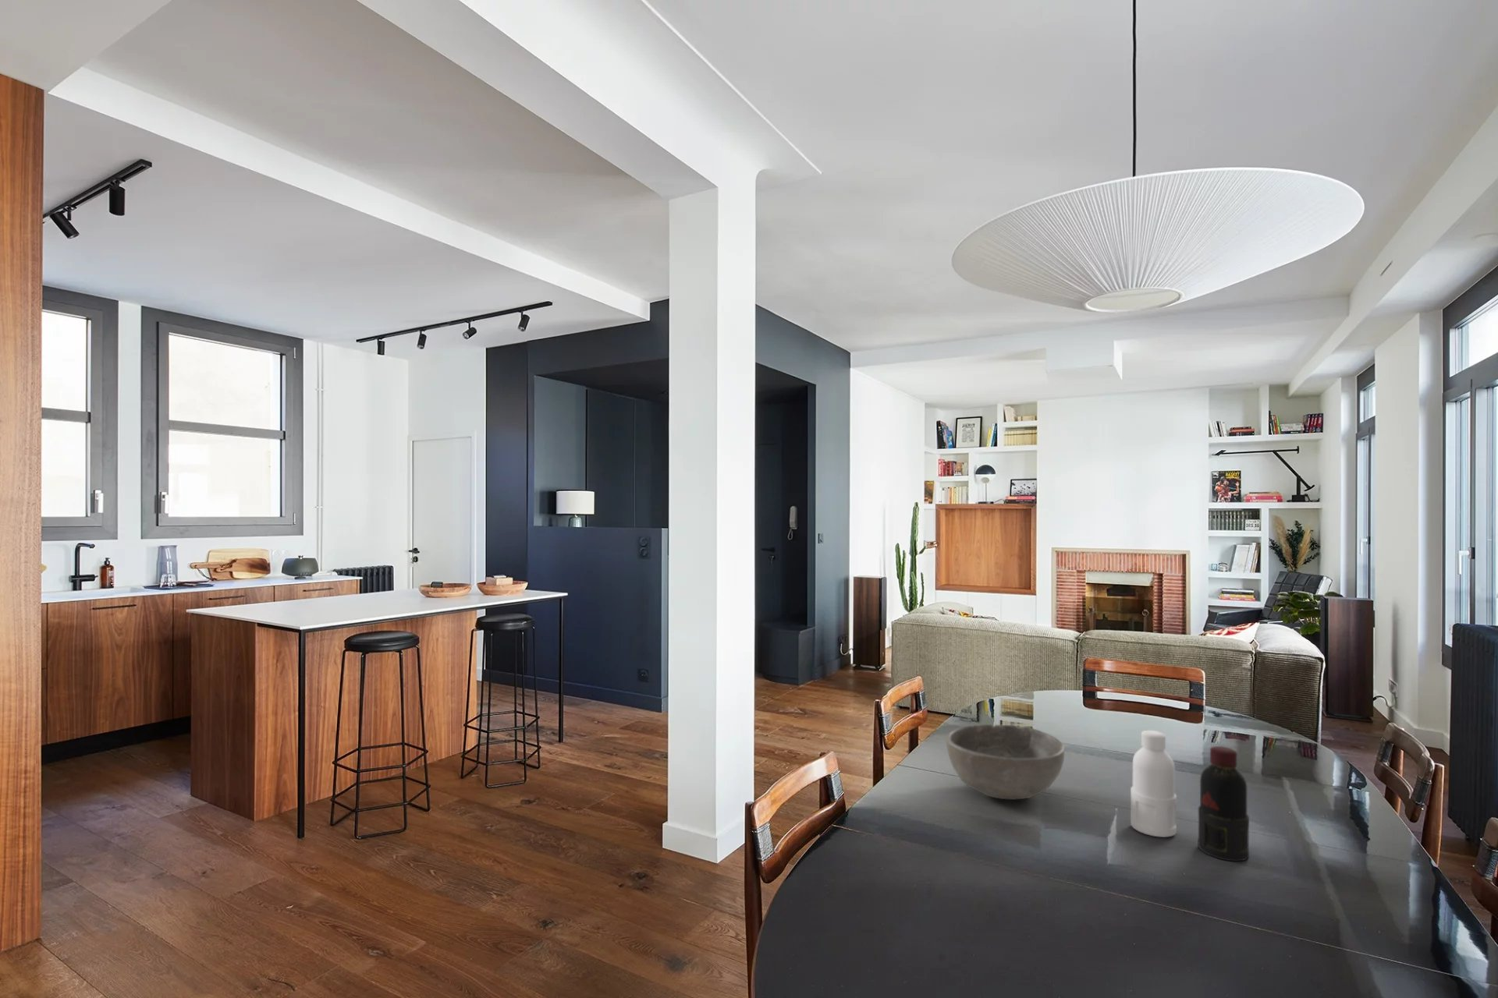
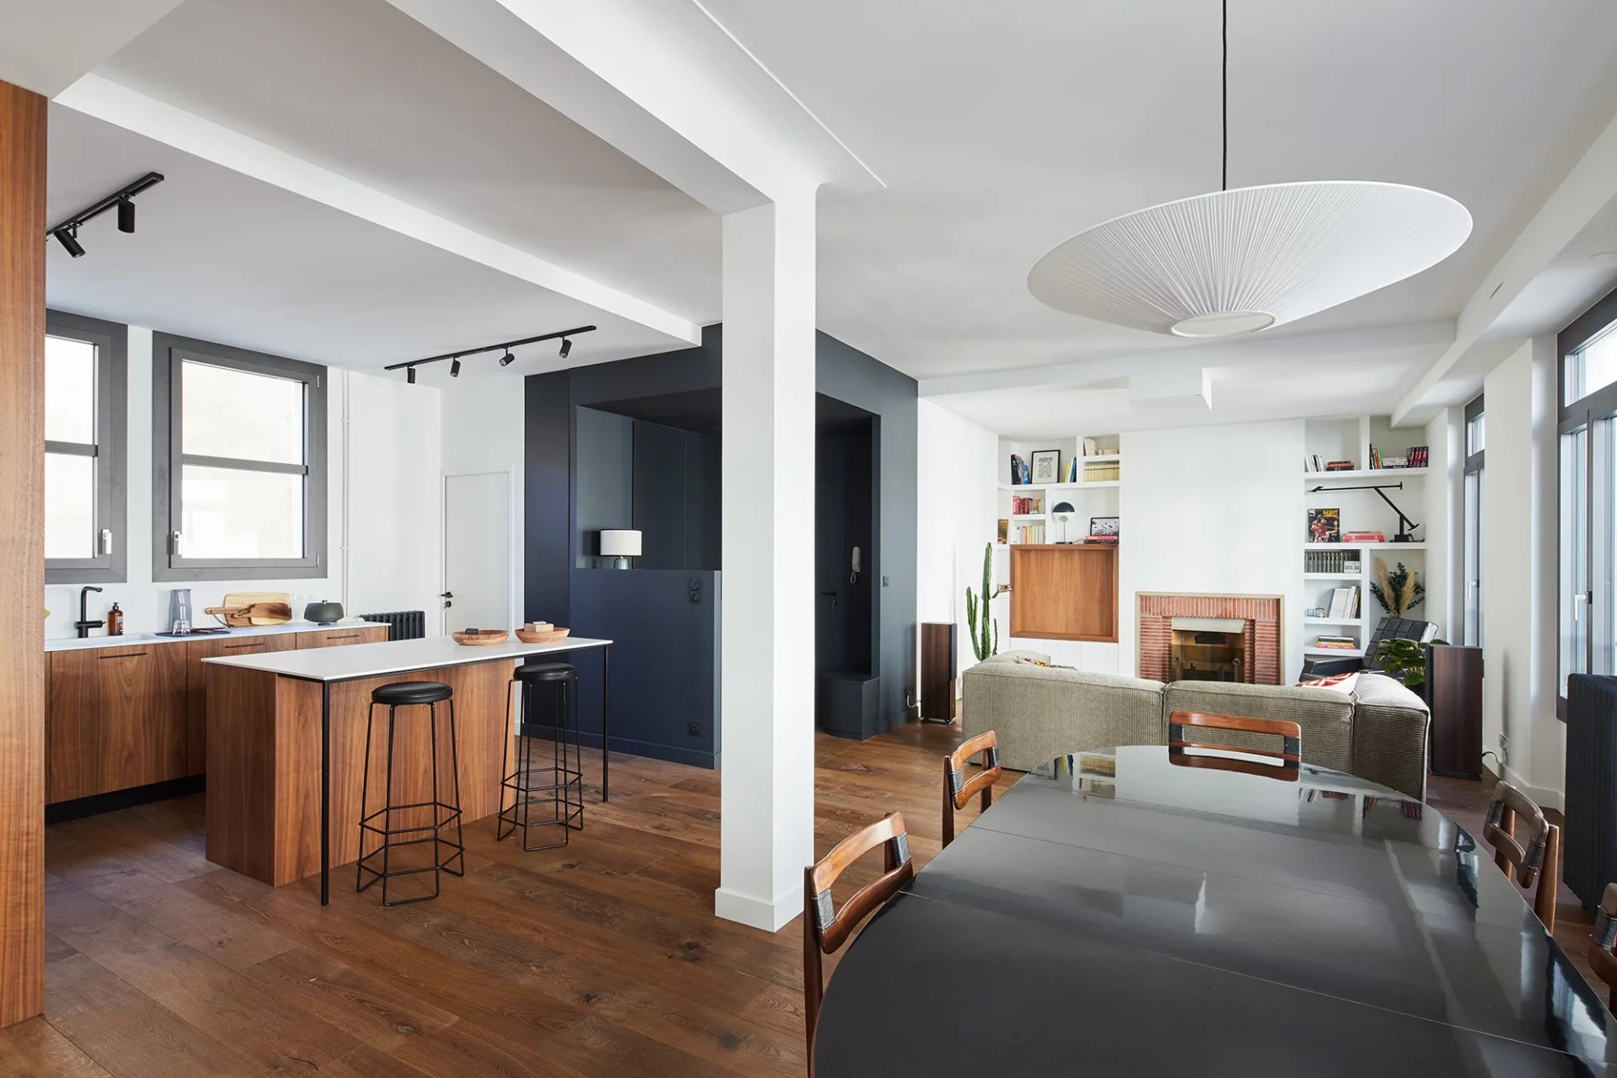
- bowl (1003, 765)
- bottle (1176, 795)
